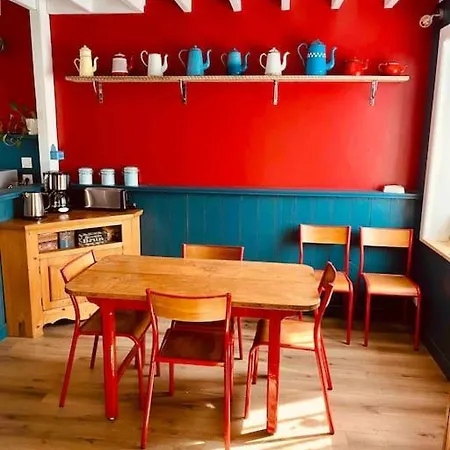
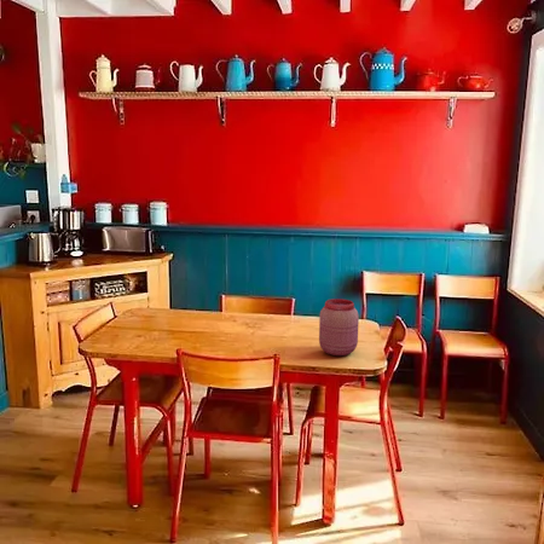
+ jar (338, 326)
